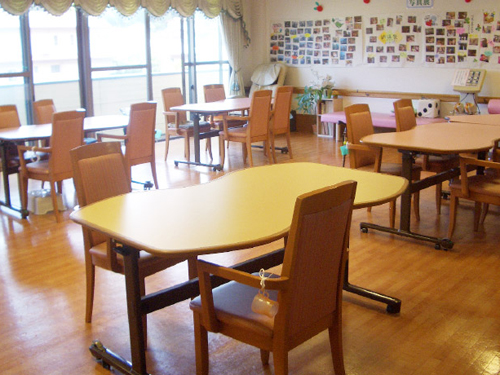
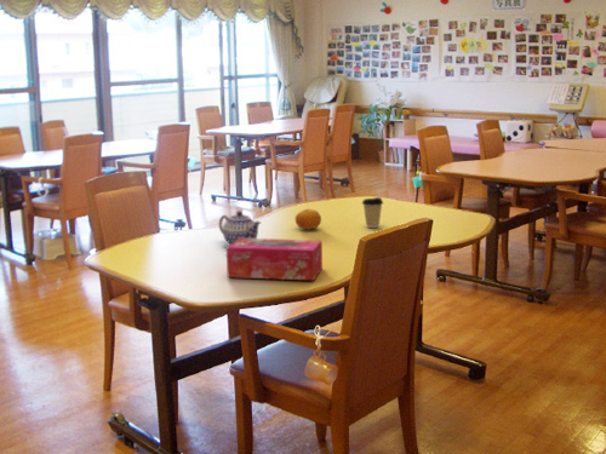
+ teapot (240, 228)
+ tissue box (275, 258)
+ coffee cup (372, 212)
+ fruit (308, 219)
